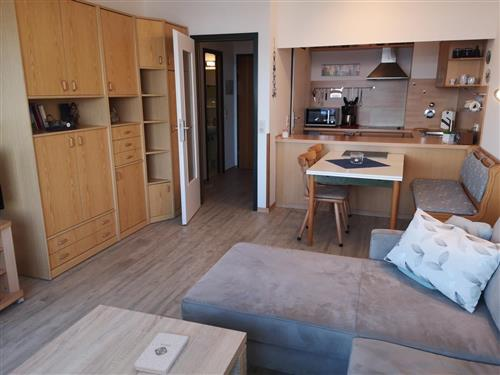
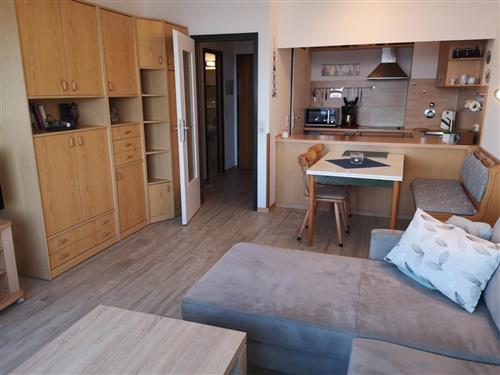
- notepad (162, 352)
